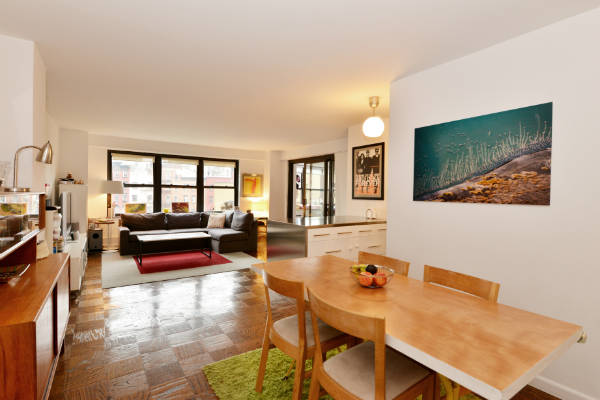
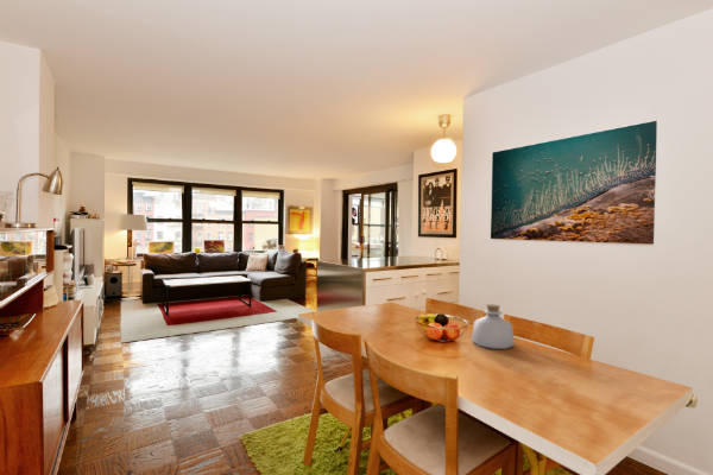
+ bottle (492, 324)
